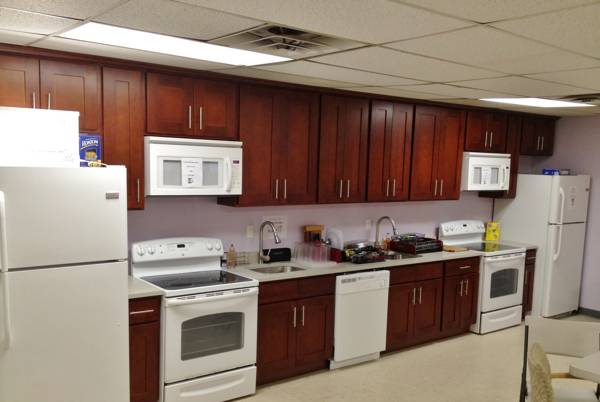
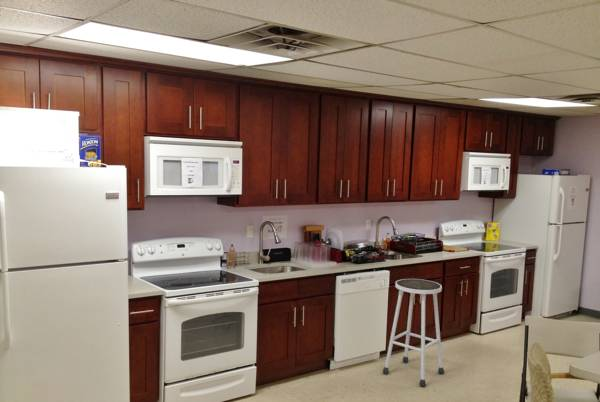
+ stool (415, 334)
